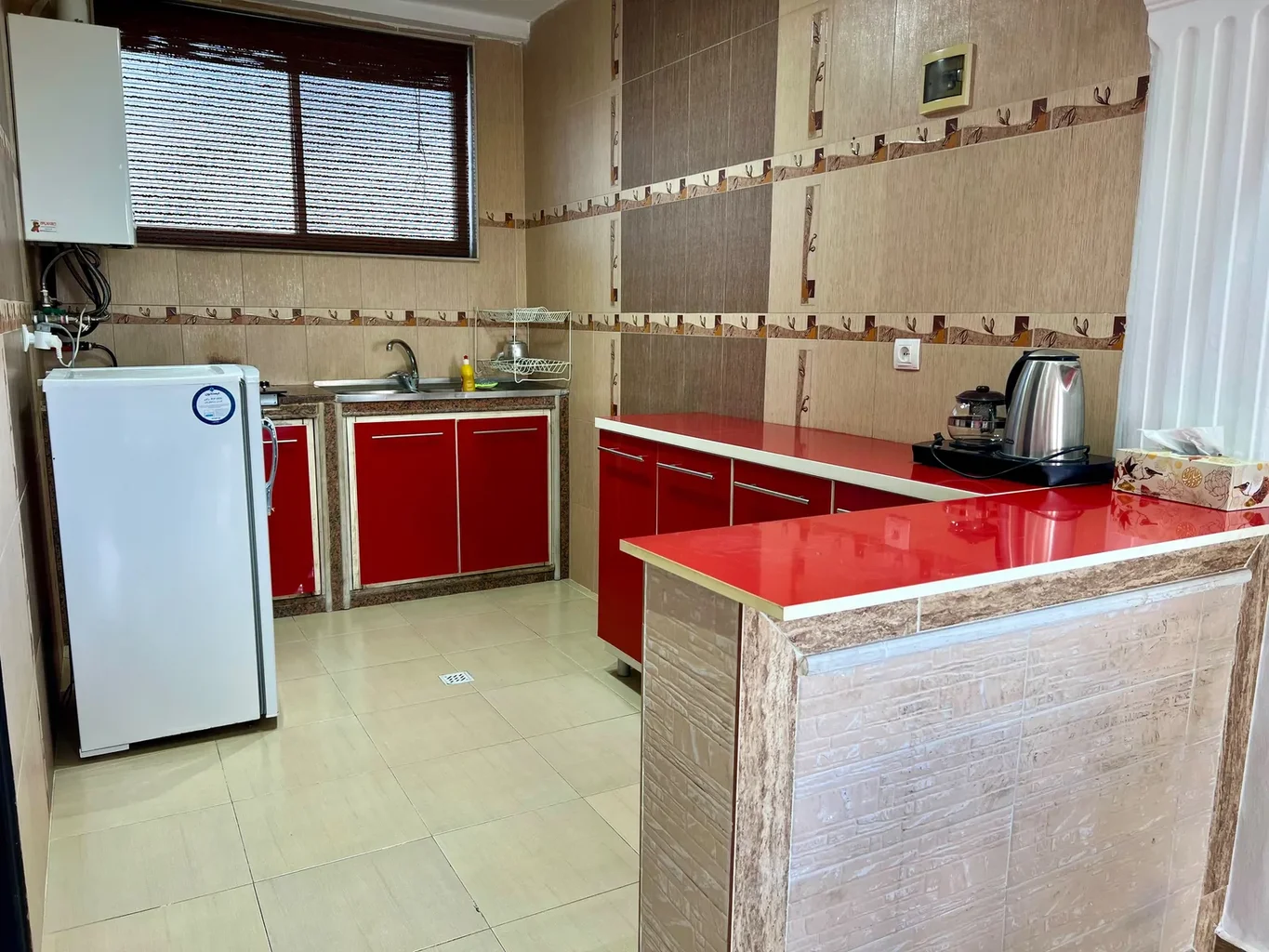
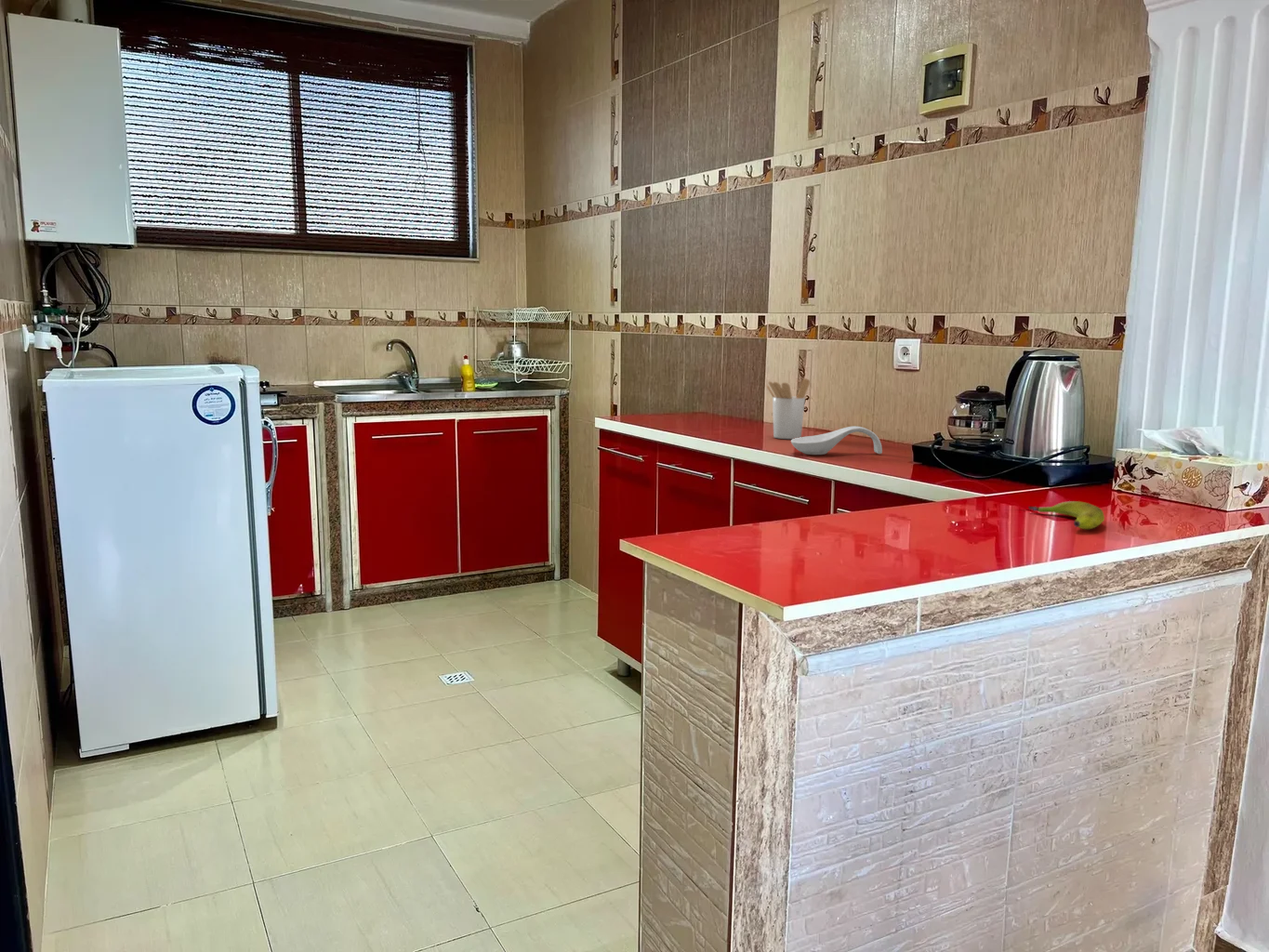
+ banana (1075, 513)
+ utensil holder (785, 408)
+ spoon rest (836, 440)
